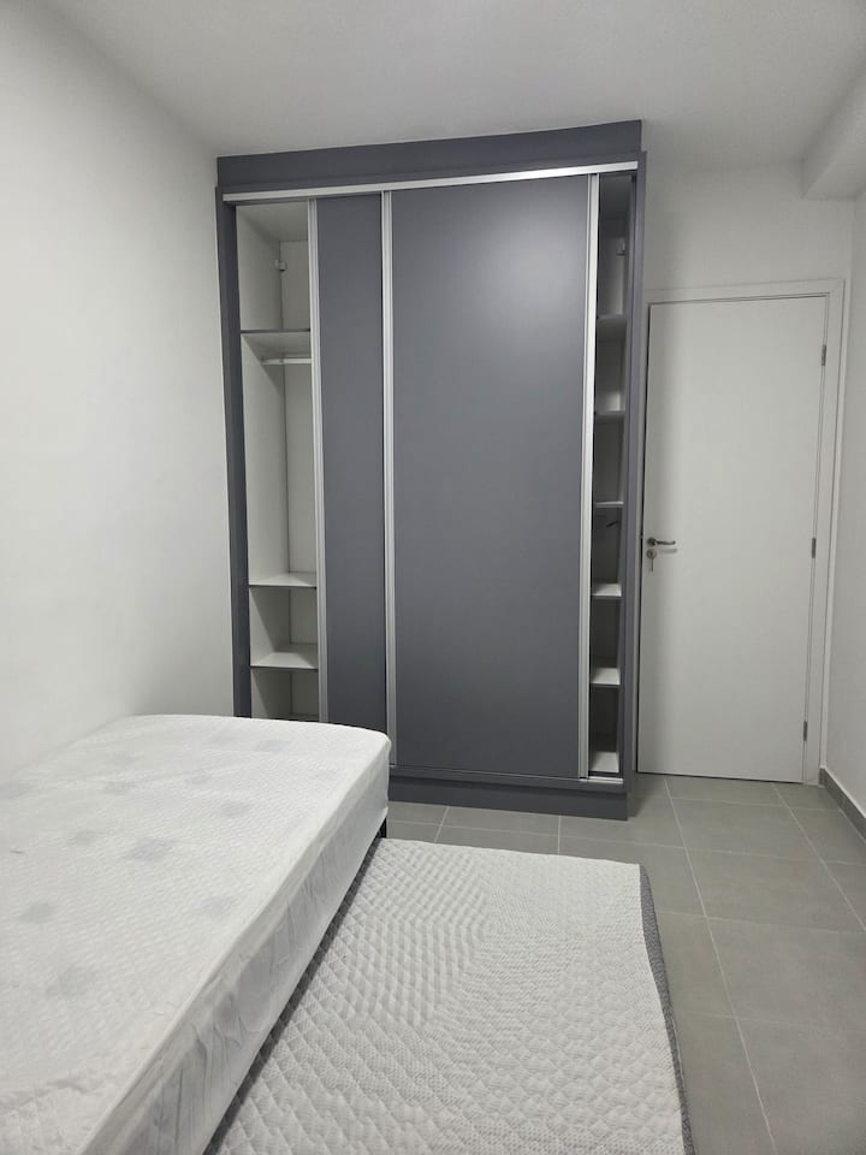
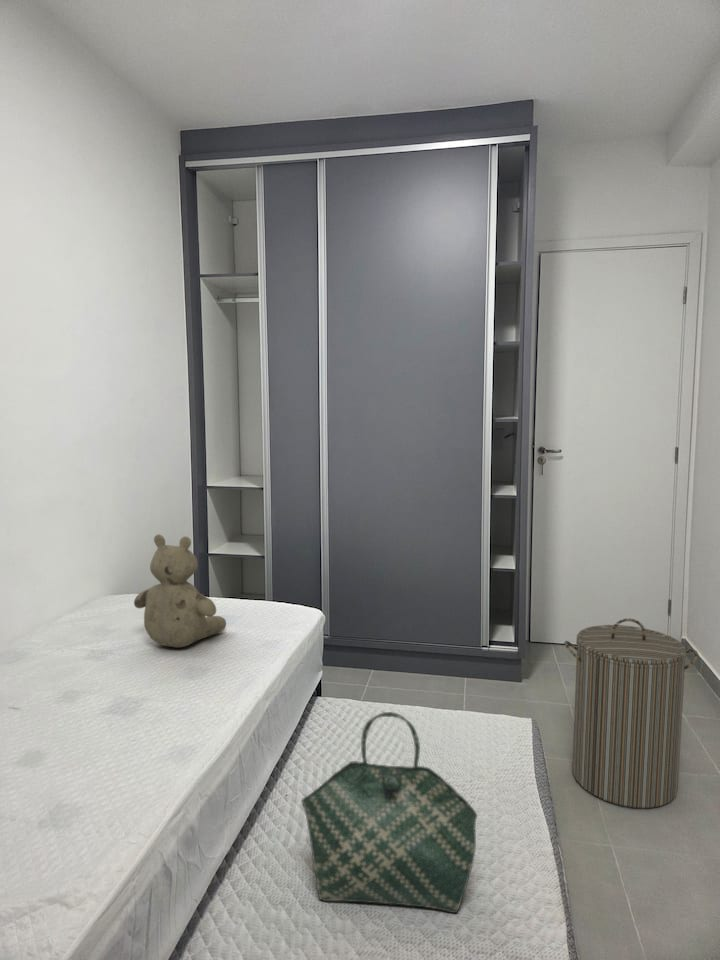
+ laundry hamper (627, 700)
+ tote bag (387, 804)
+ teddy bear (183, 586)
